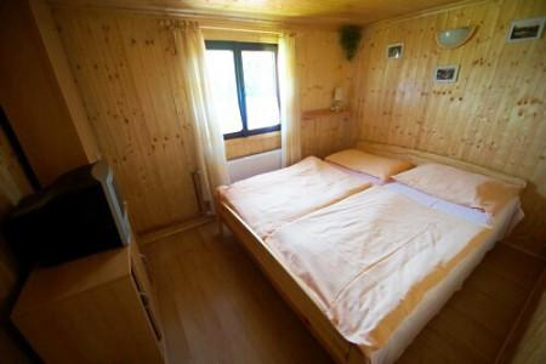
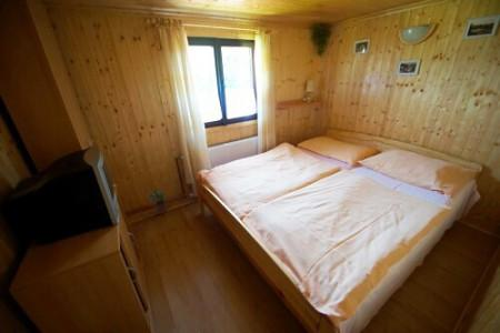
+ potted plant (158, 200)
